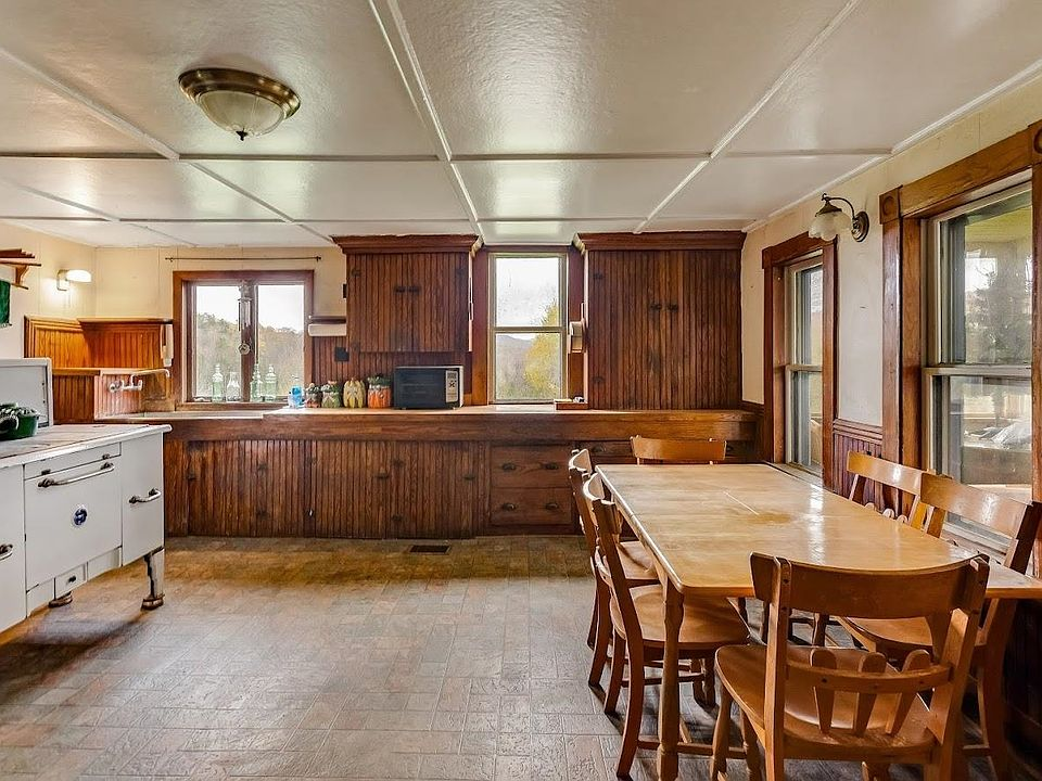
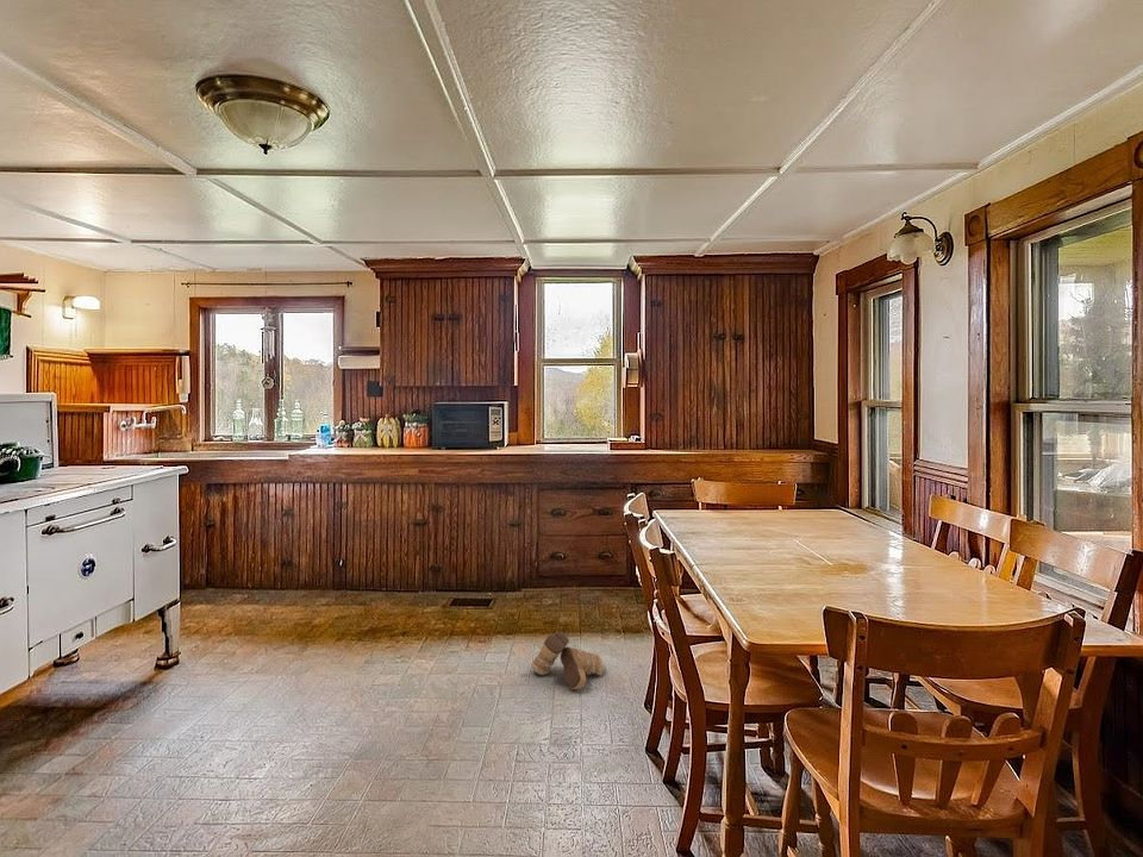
+ boots (570, 655)
